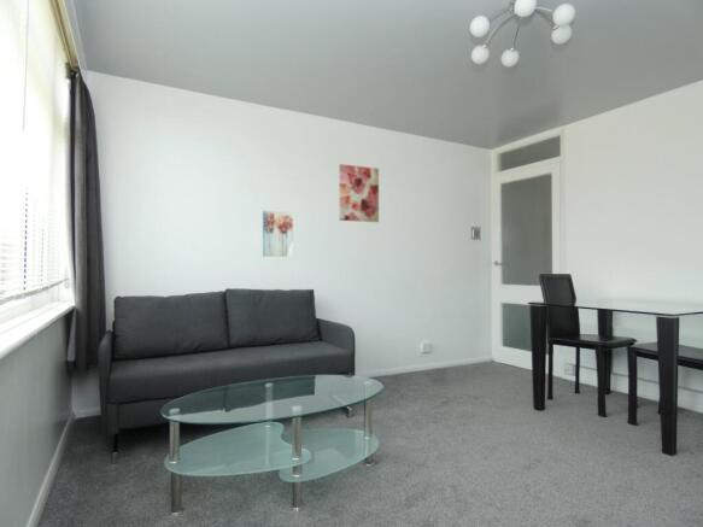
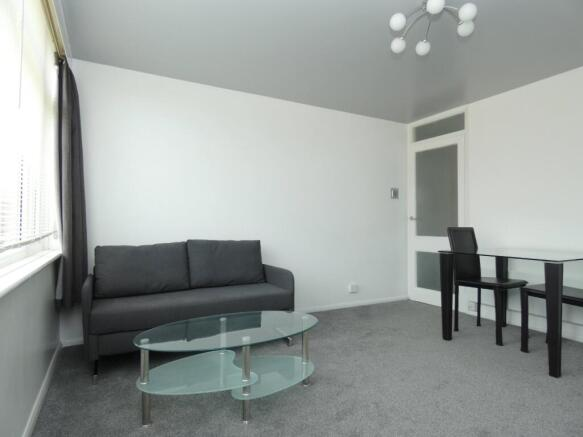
- wall art (277, 234)
- wall art (359, 193)
